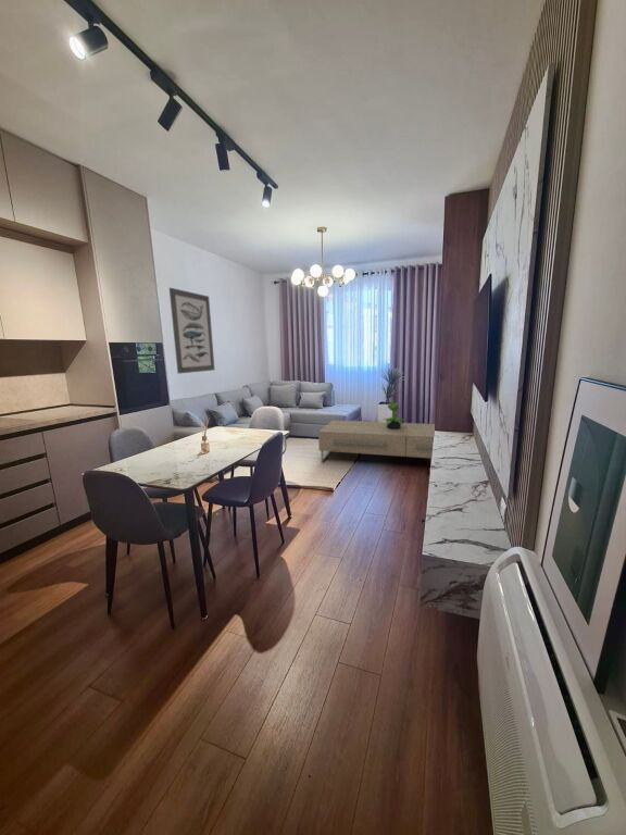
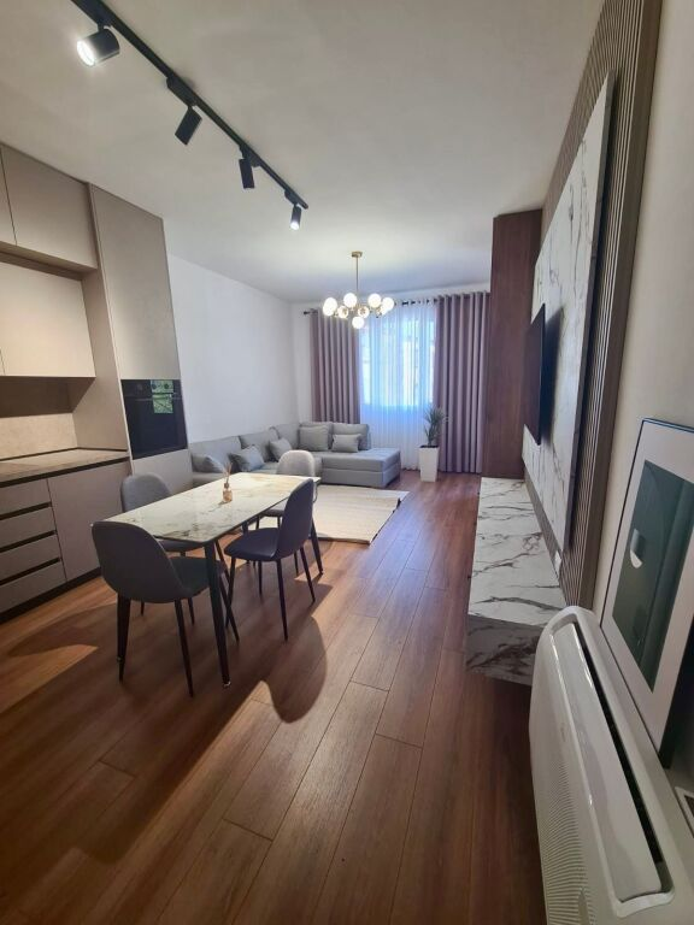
- wall art (193, 333)
- coffee table (387, 444)
- potted plant (393, 414)
